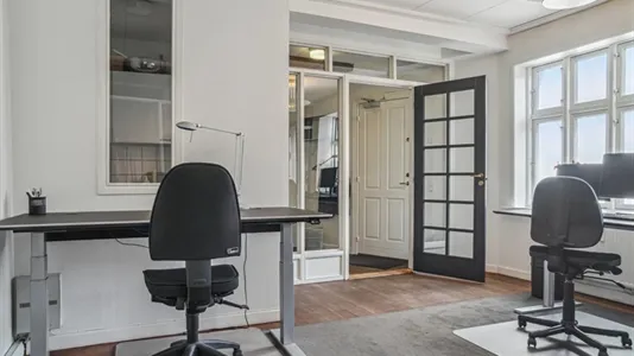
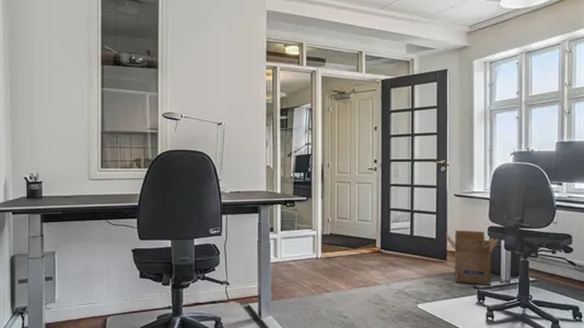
+ cardboard box (470, 256)
